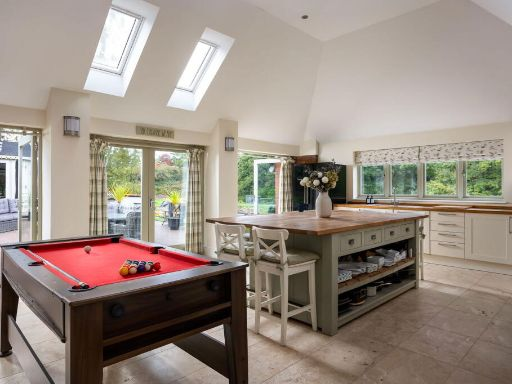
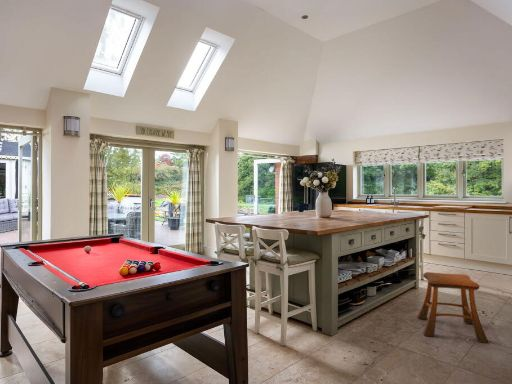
+ stool (449, 303)
